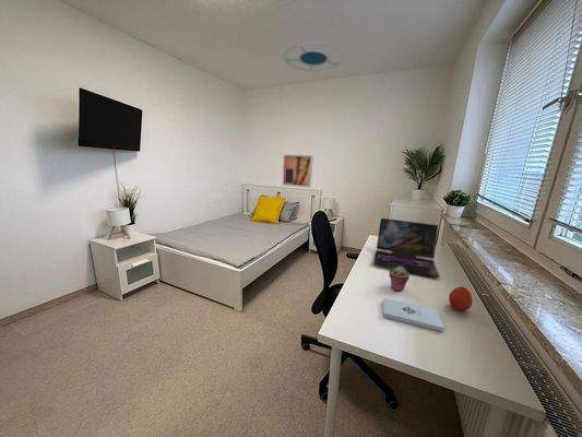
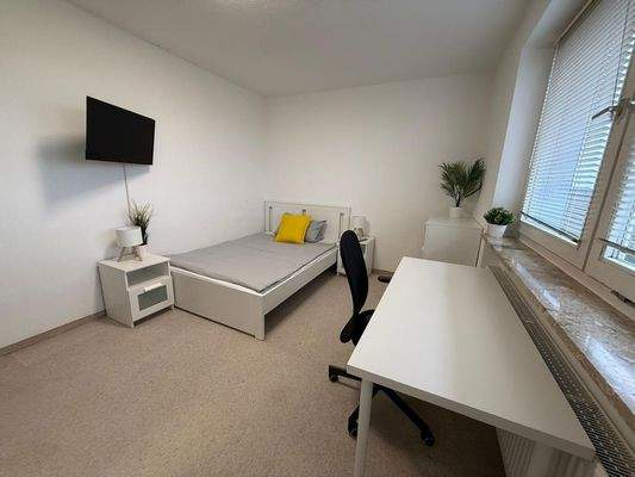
- apple (460, 297)
- notepad (409, 312)
- ceiling lamp (313, 56)
- wall art (297, 170)
- laptop (406, 245)
- potted succulent (399, 276)
